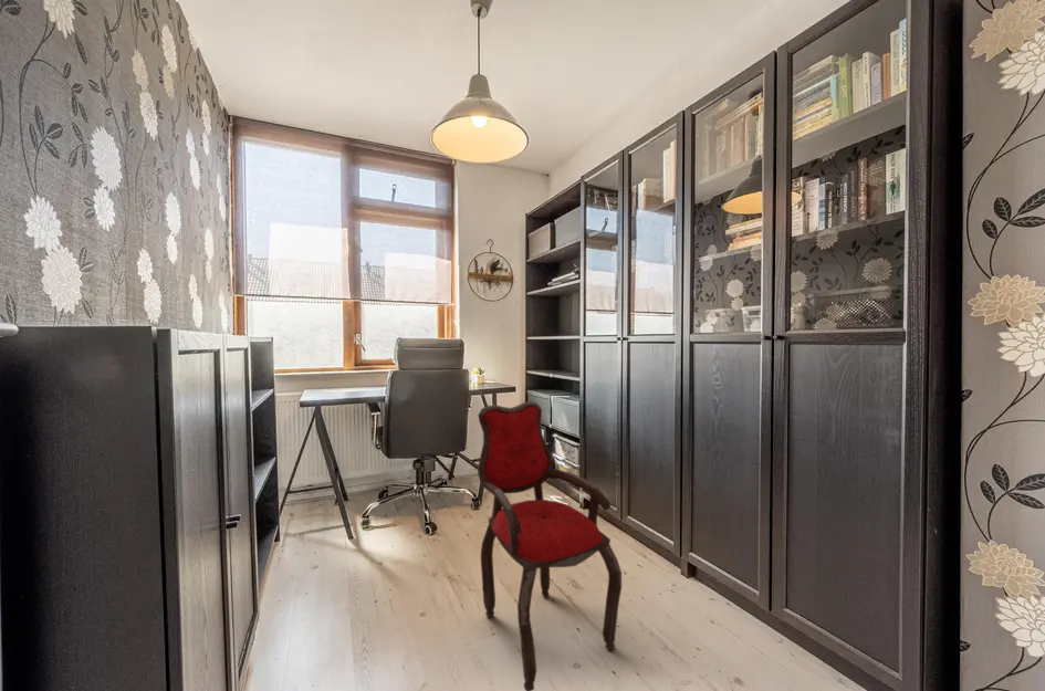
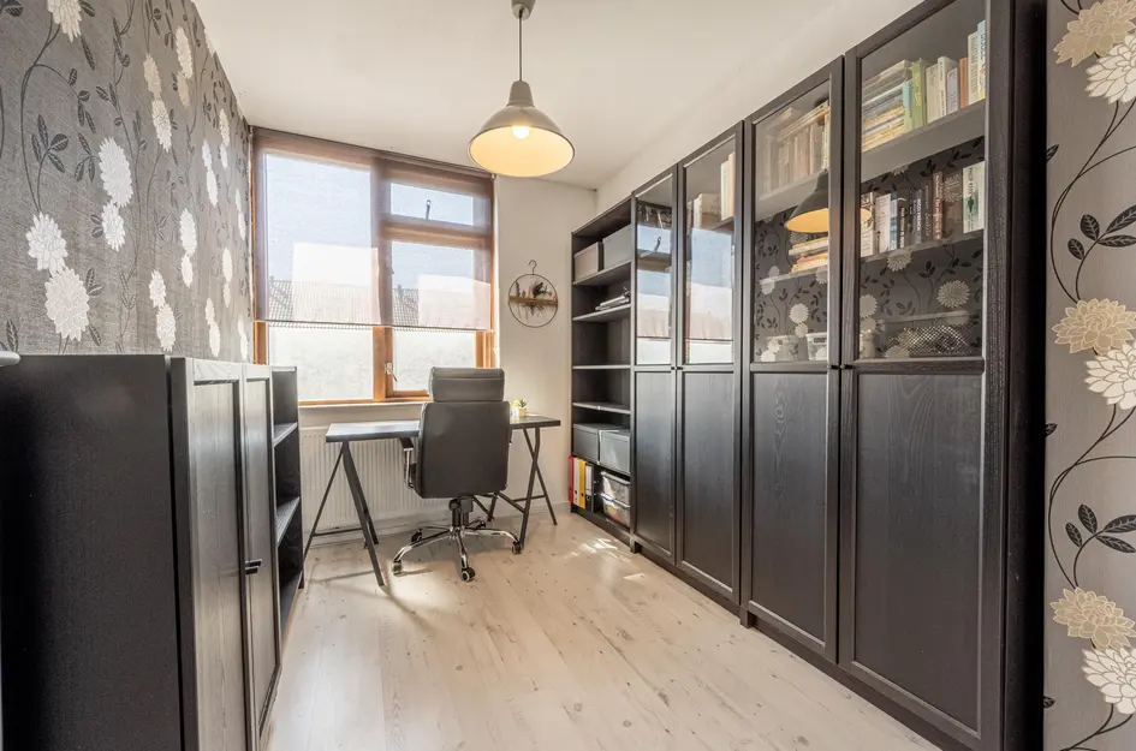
- armchair (537, 521)
